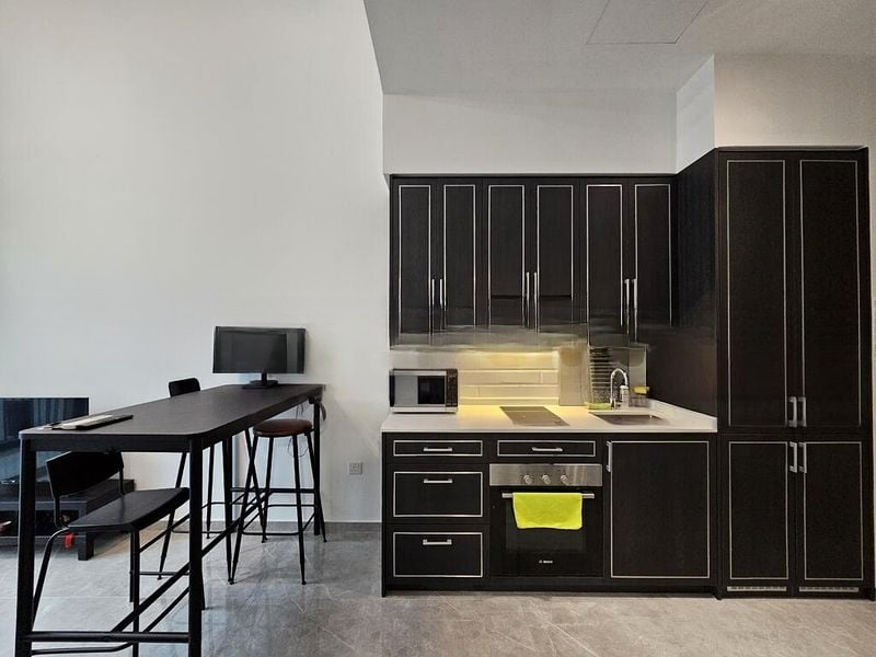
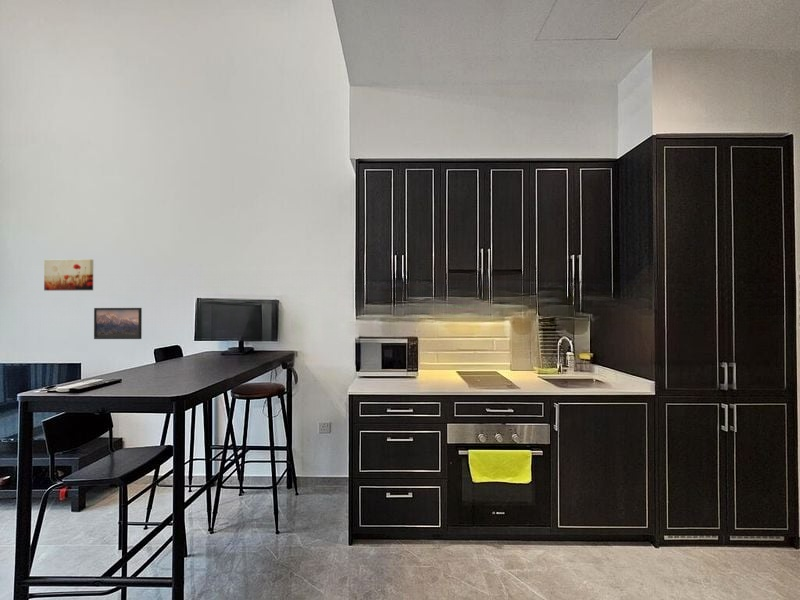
+ wall art (68, 275)
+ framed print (117, 323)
